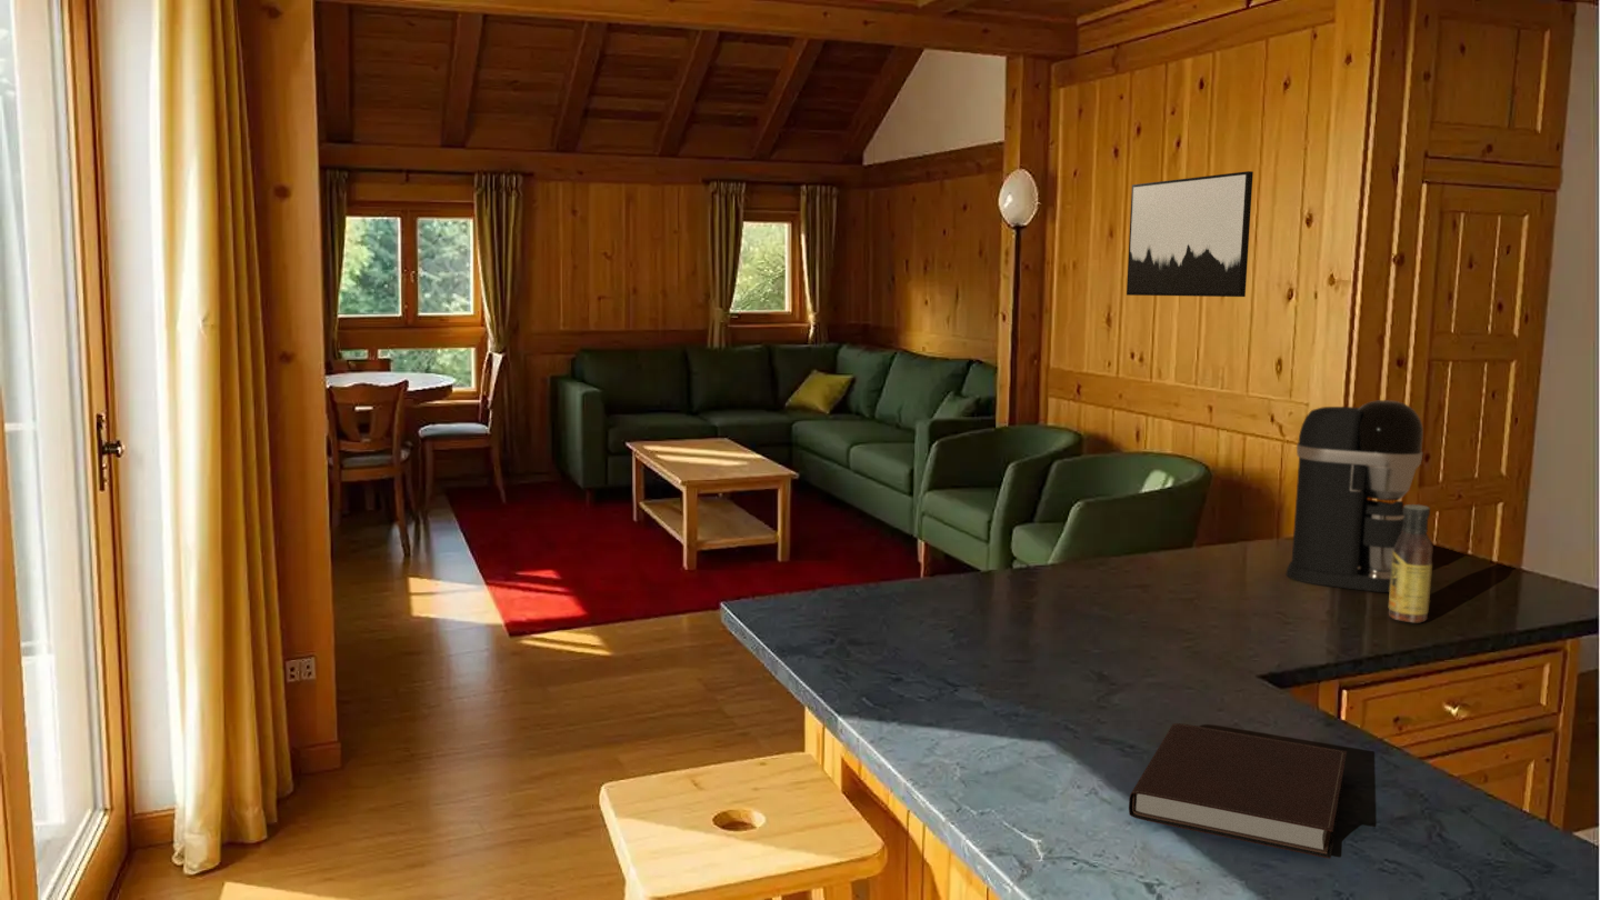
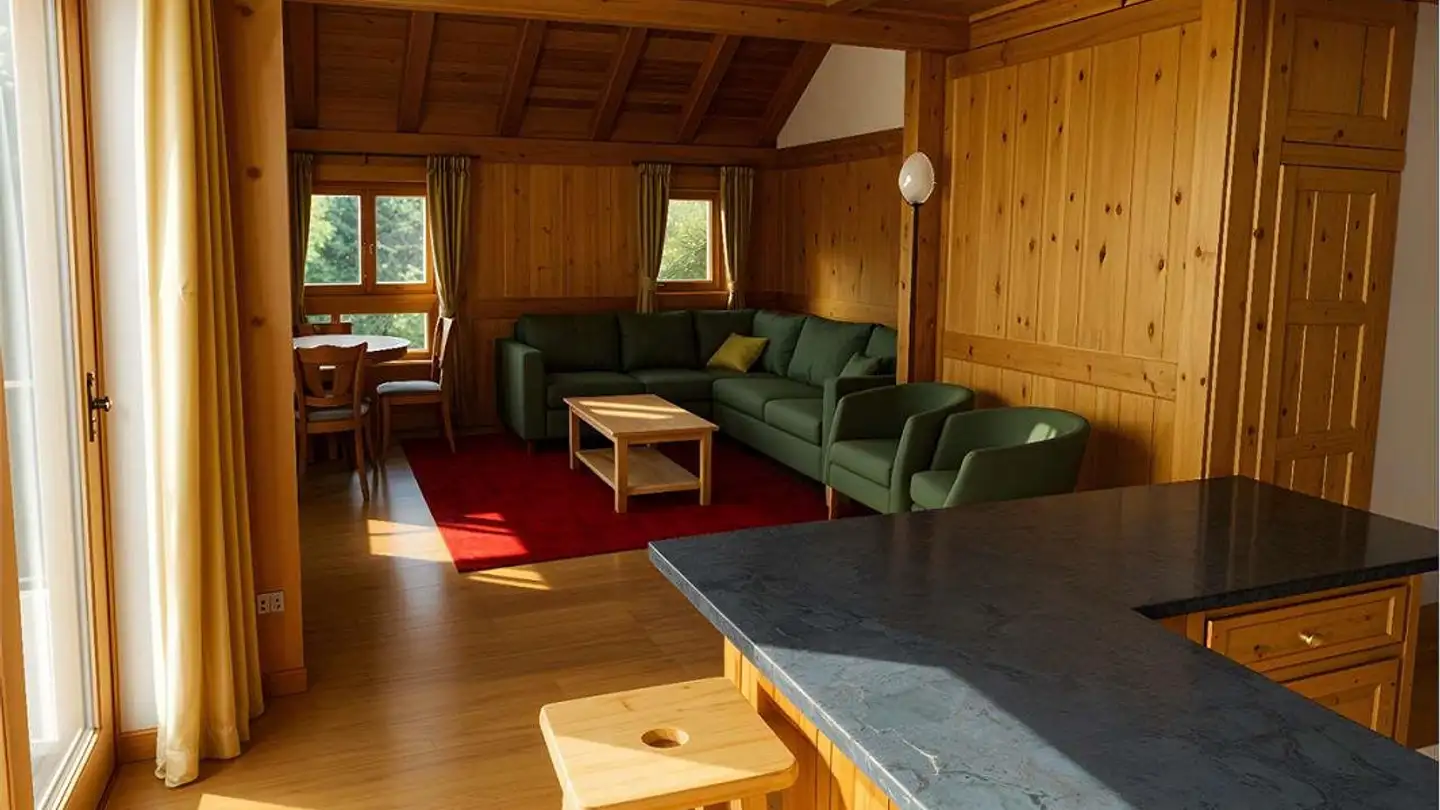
- sauce bottle (1411, 562)
- wall art (1184, 237)
- coffee maker (1354, 491)
- notebook (1242, 782)
